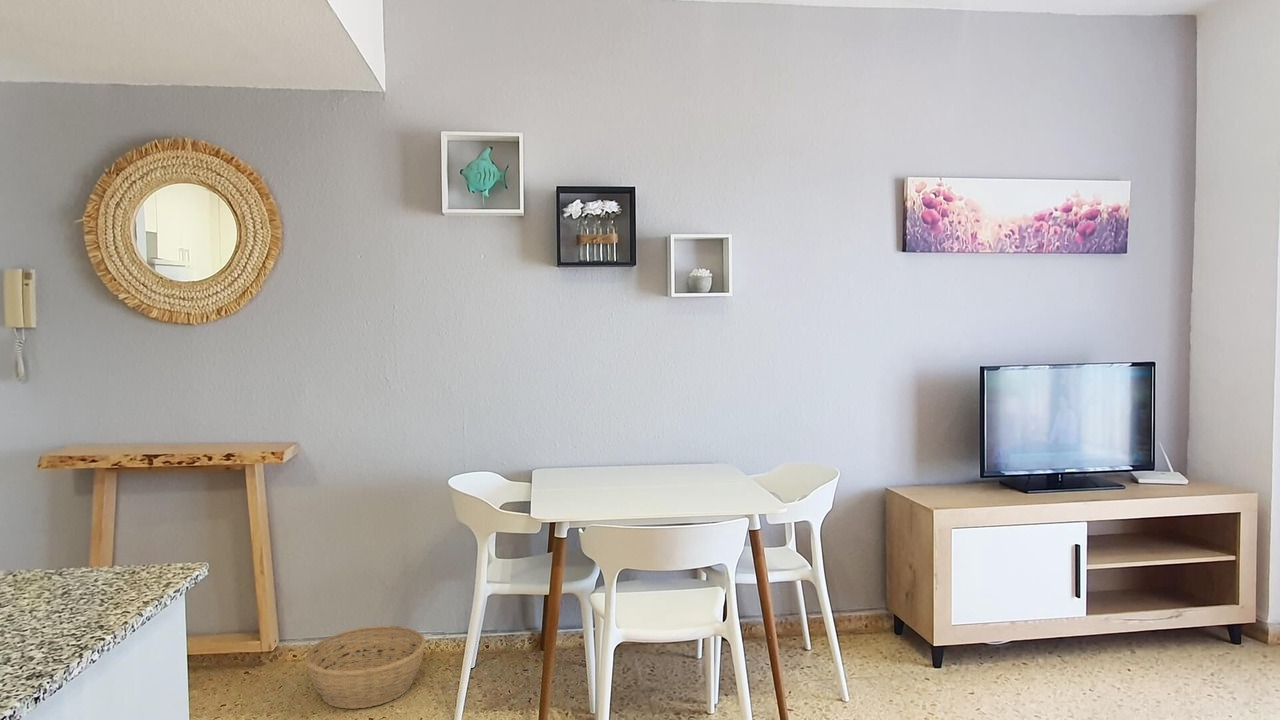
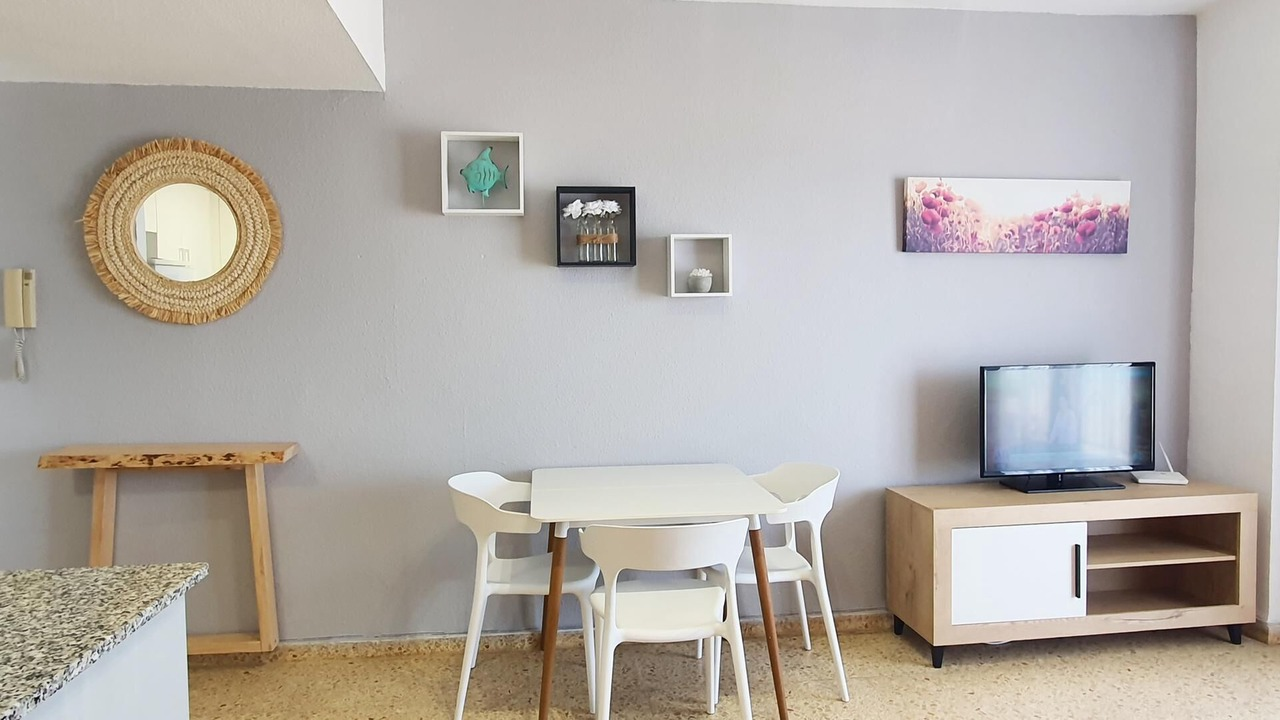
- basket (367, 667)
